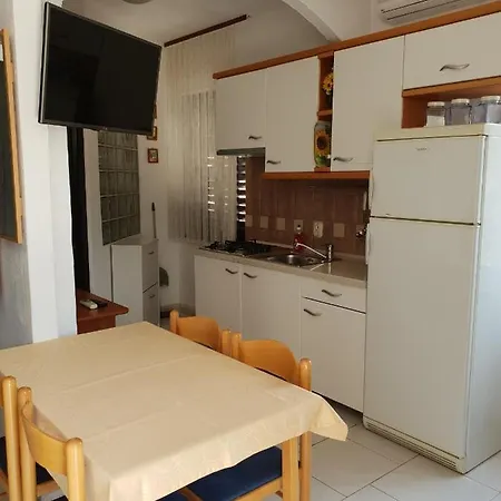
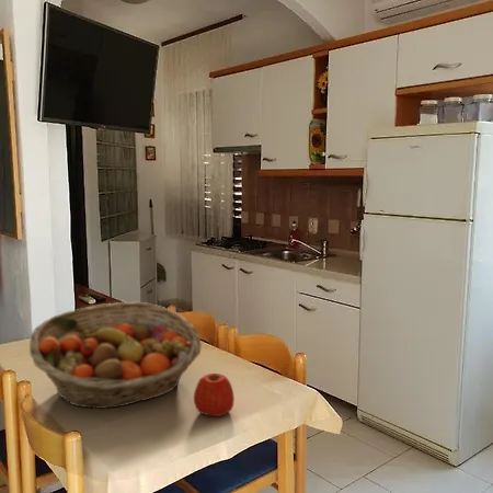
+ fruit basket (118, 351)
+ apple (214, 392)
